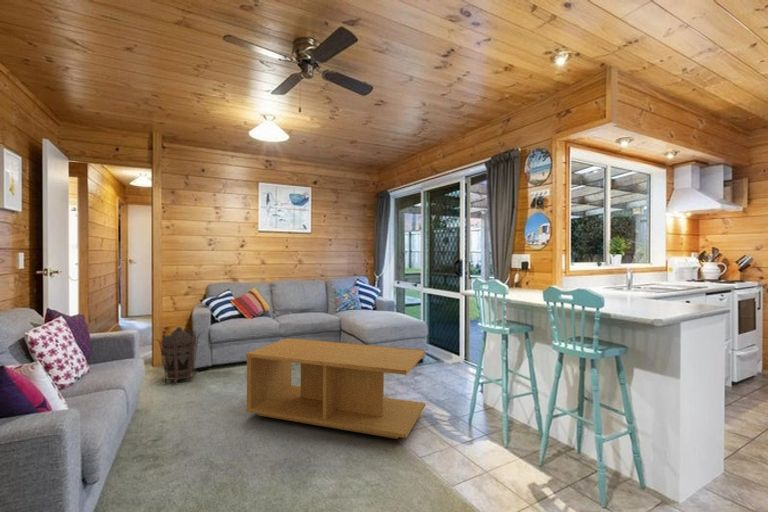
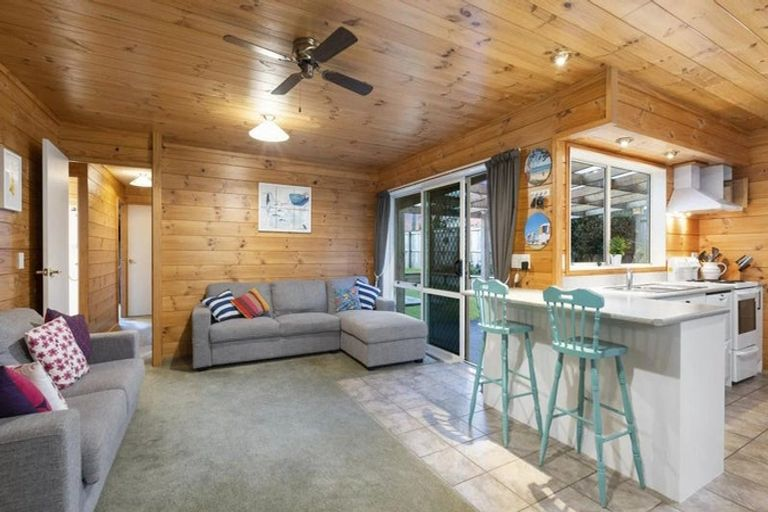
- coffee table (337, 383)
- lantern (179, 353)
